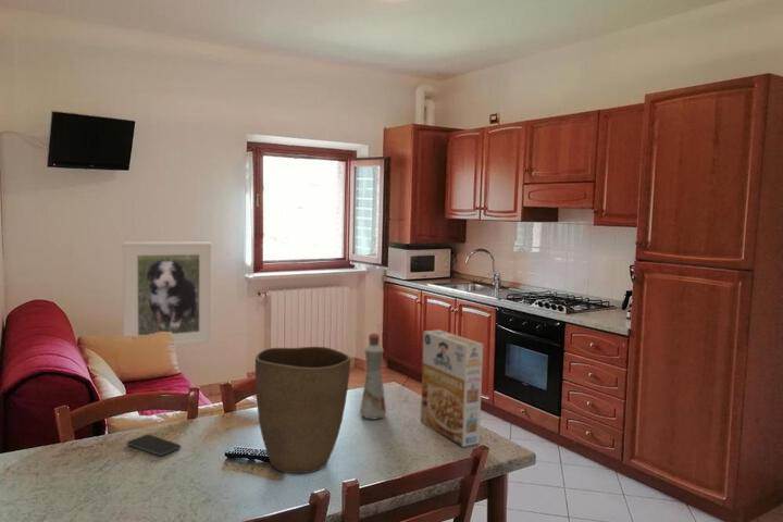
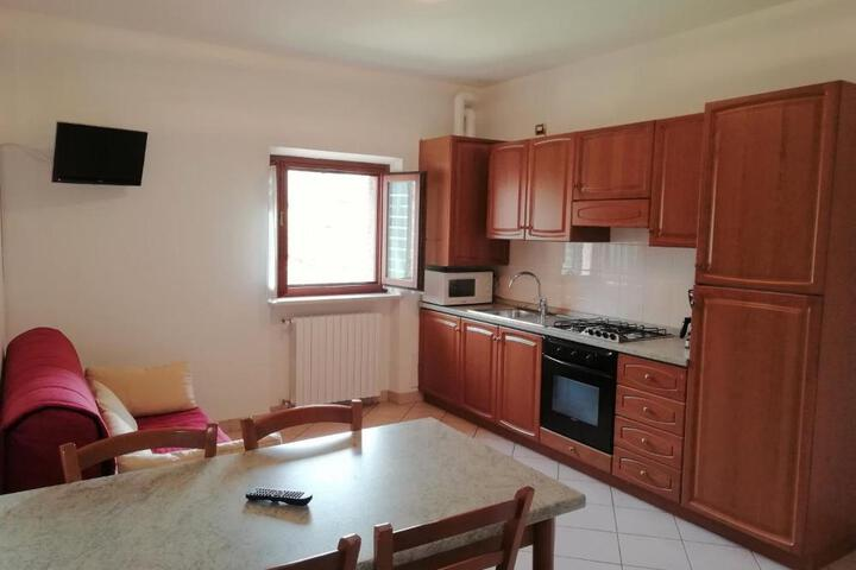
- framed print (169, 294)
- vase (302, 408)
- cereal box (450, 385)
- bottle (373, 374)
- smartphone (153, 444)
